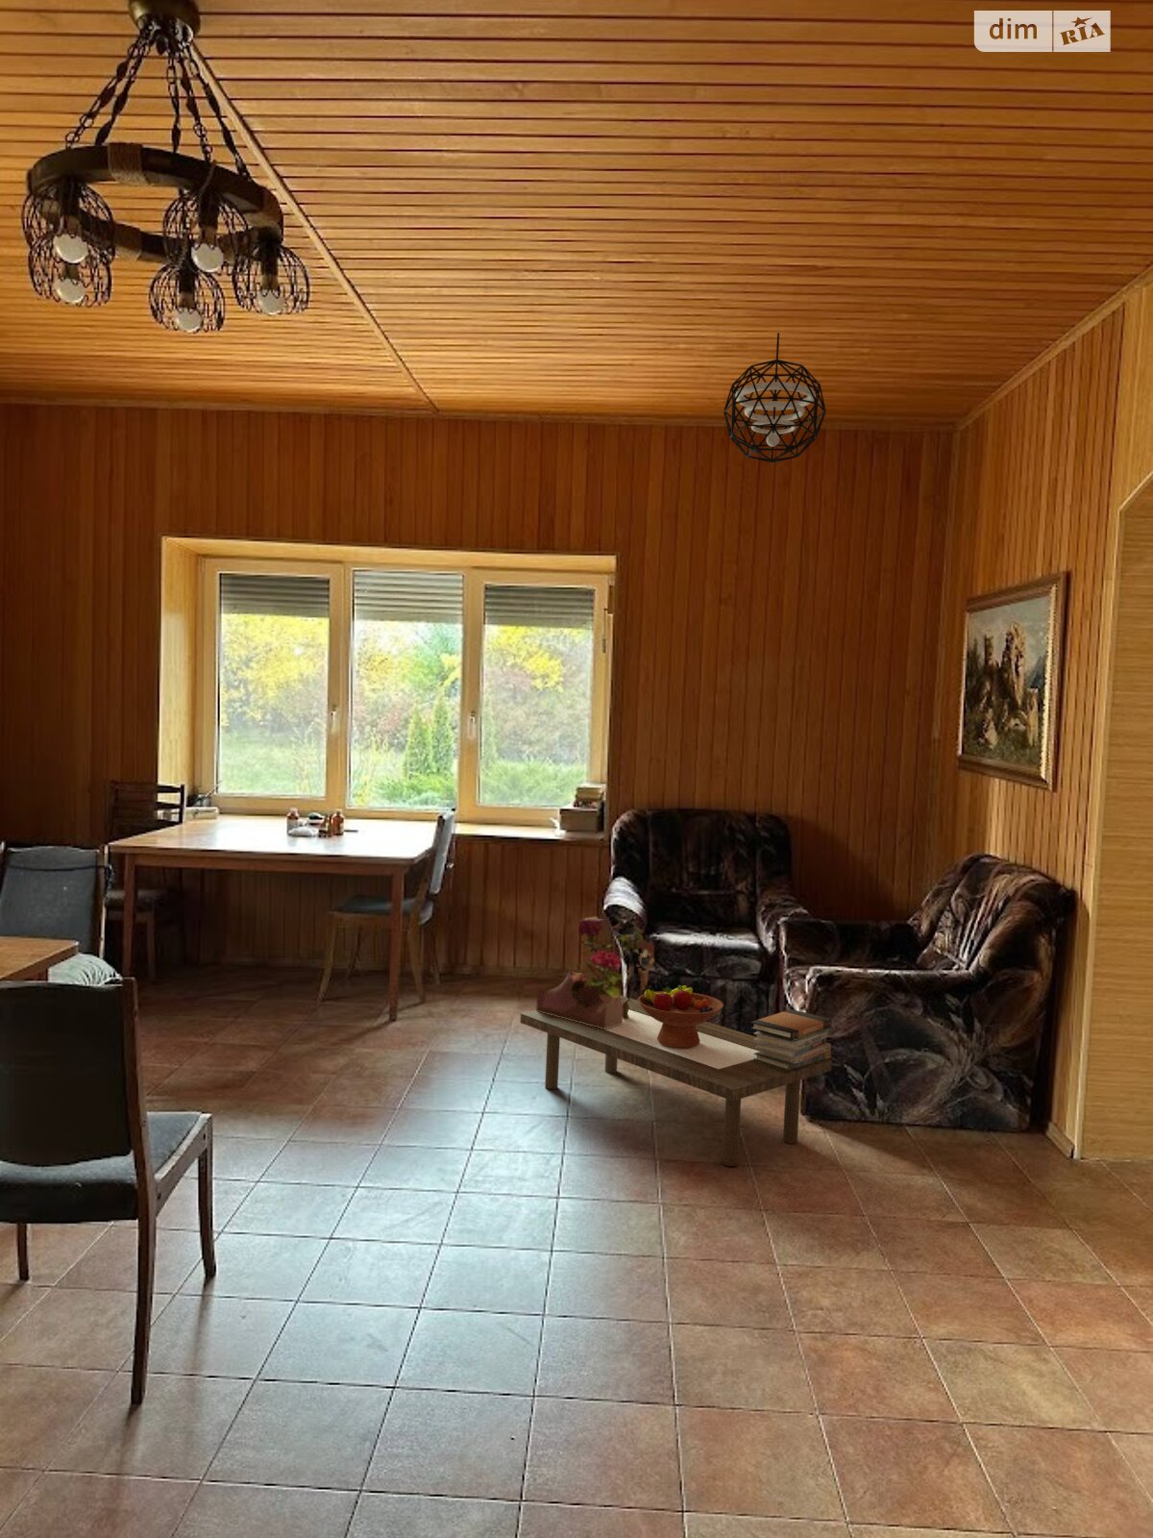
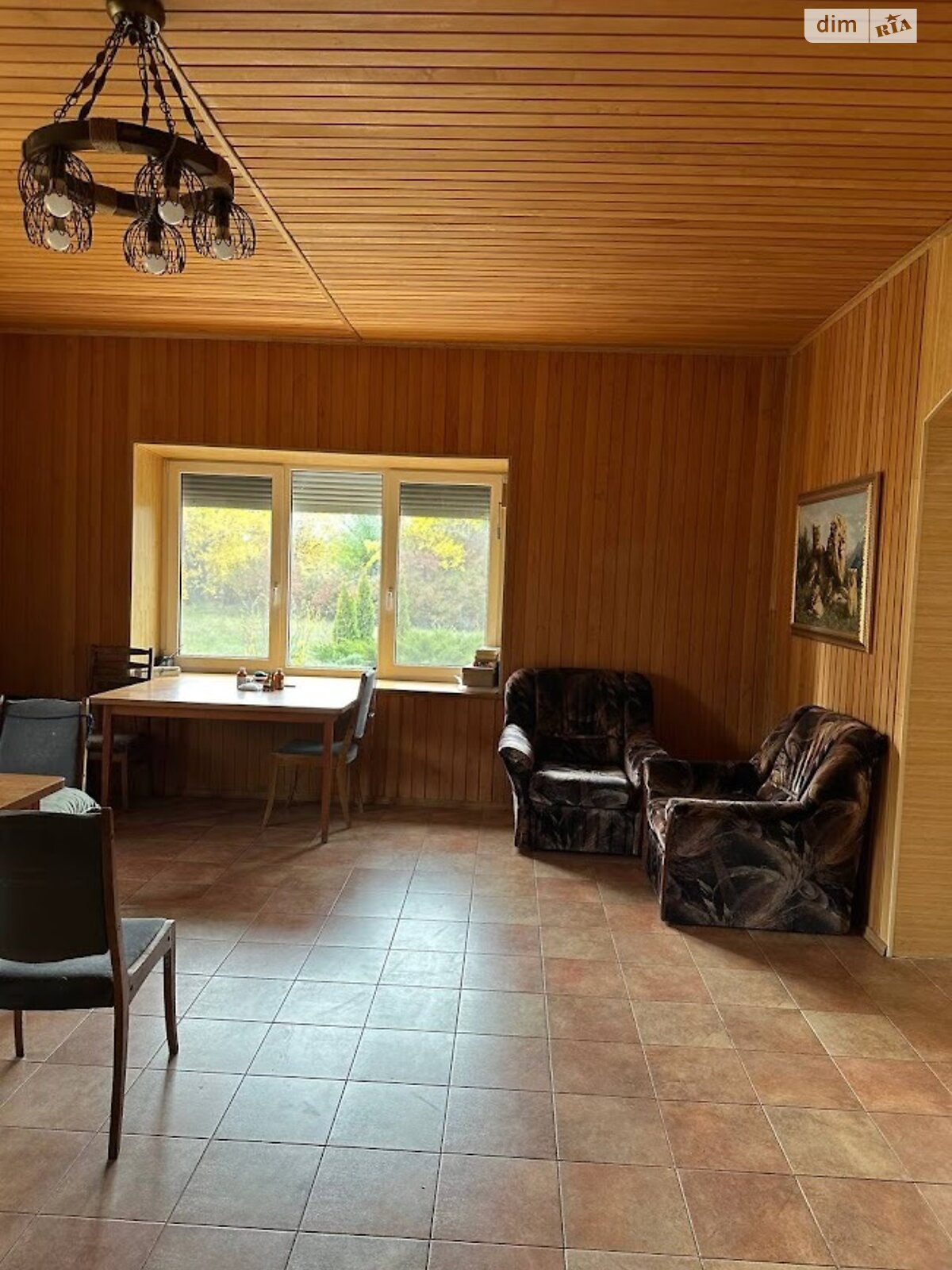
- potted flower (607, 968)
- fruit bowl (679, 1014)
- coffee table (666, 1074)
- book stack (791, 1039)
- pendant light (774, 398)
